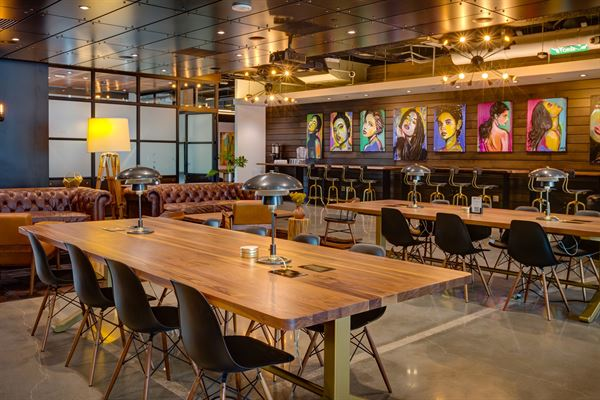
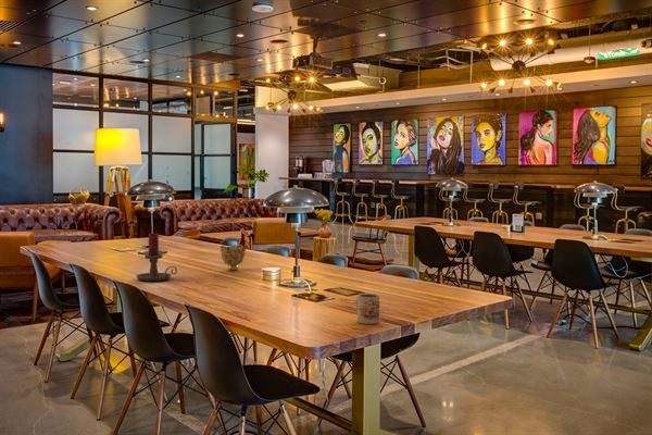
+ mug (365, 307)
+ candle holder (158, 254)
+ decorative bowl (233, 258)
